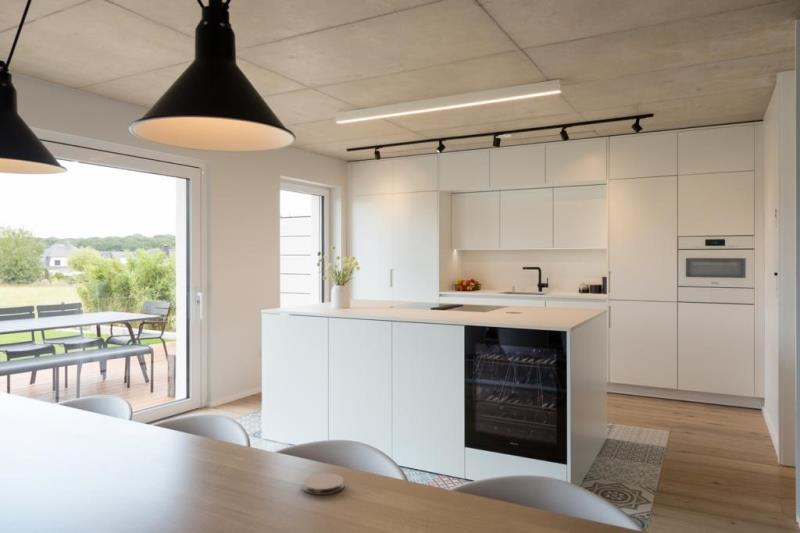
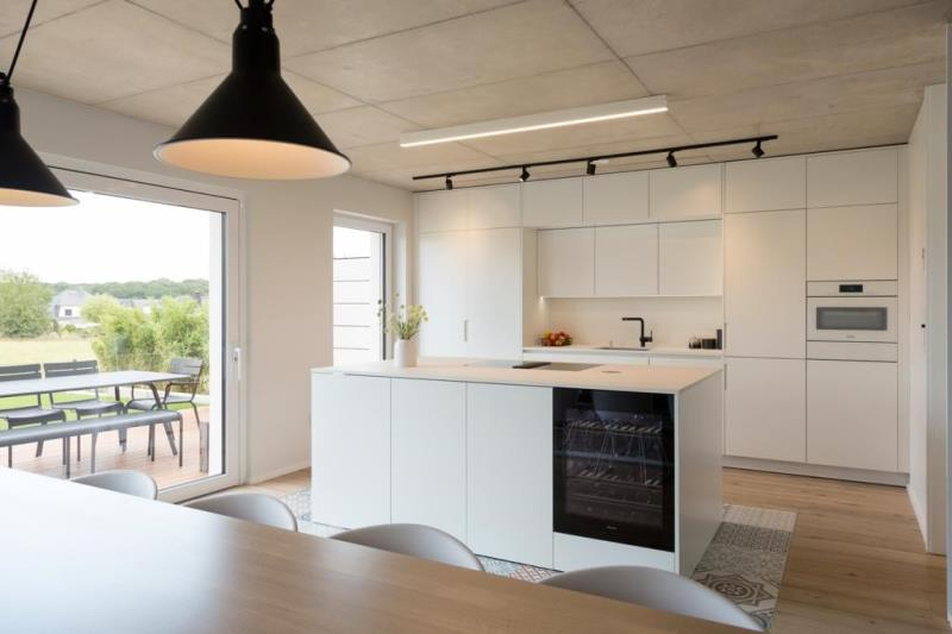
- coaster (323, 483)
